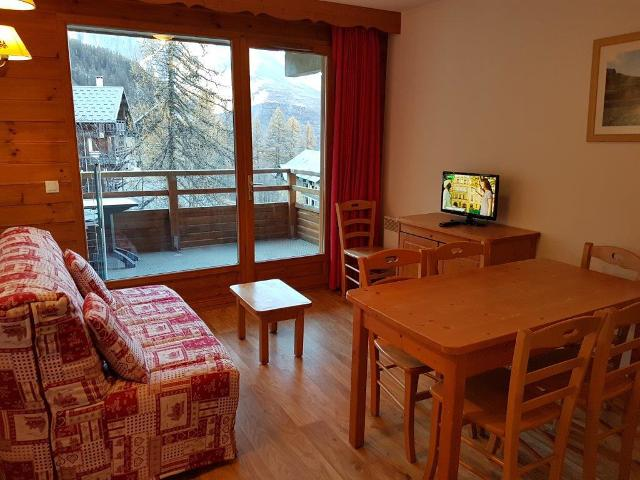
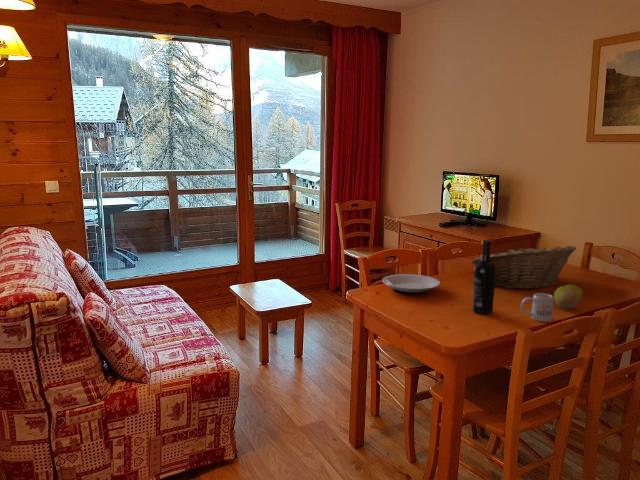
+ fruit (567, 296)
+ mug (536, 306)
+ fruit basket (523, 262)
+ plate (410, 285)
+ wine bottle (484, 276)
